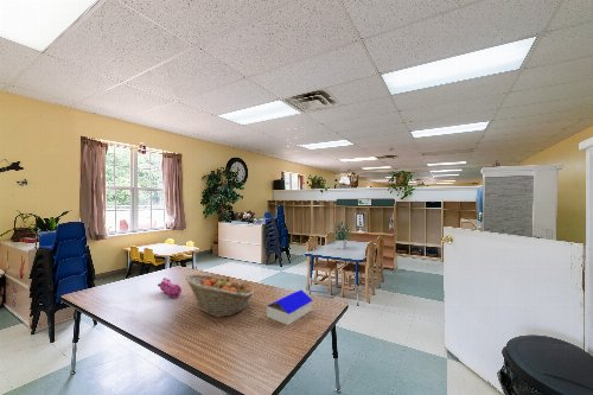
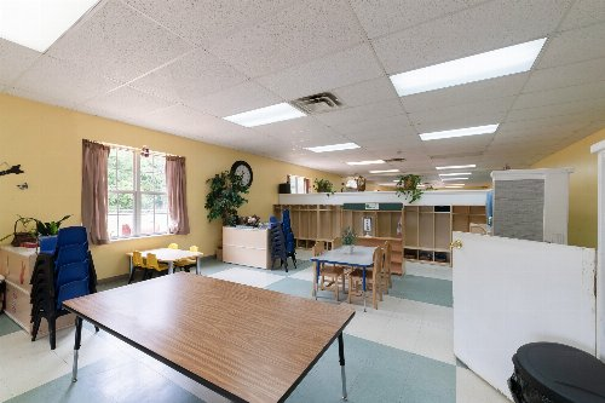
- pencil case (170, 287)
- fruit basket (219, 289)
- architectural model (289, 304)
